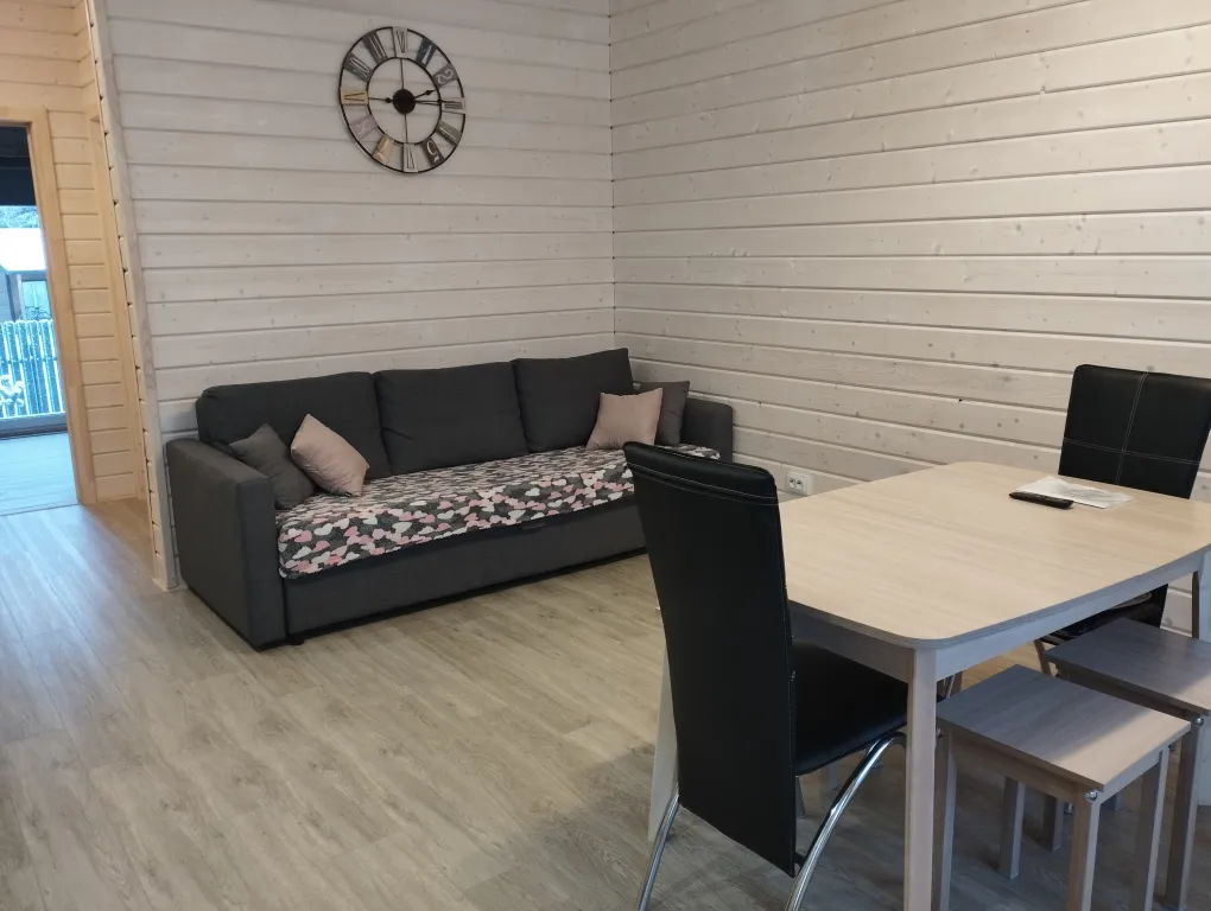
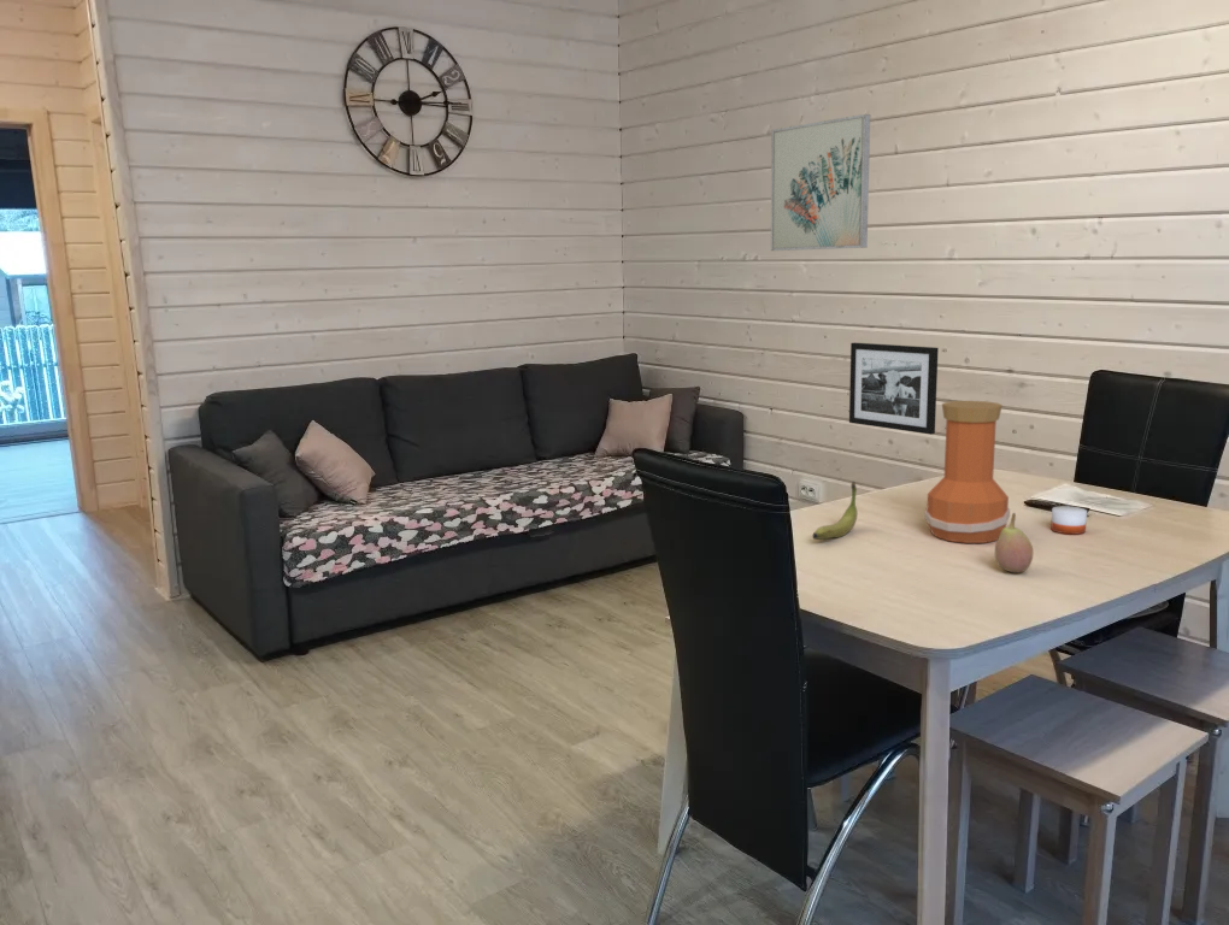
+ fruit (1013, 542)
+ picture frame (892, 387)
+ banana (842, 515)
+ vase (969, 470)
+ wall art (817, 187)
+ candle (1069, 508)
